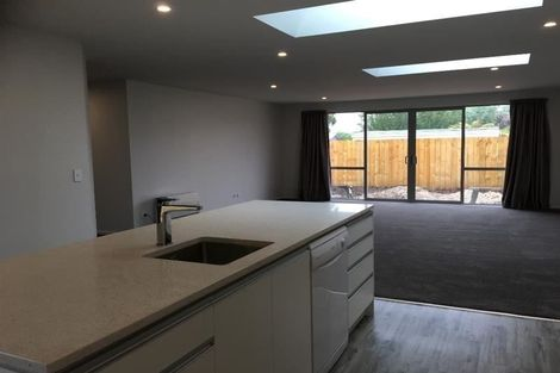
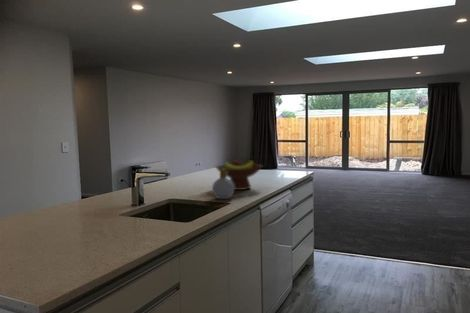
+ soap bottle (223, 184)
+ fruit bowl (239, 172)
